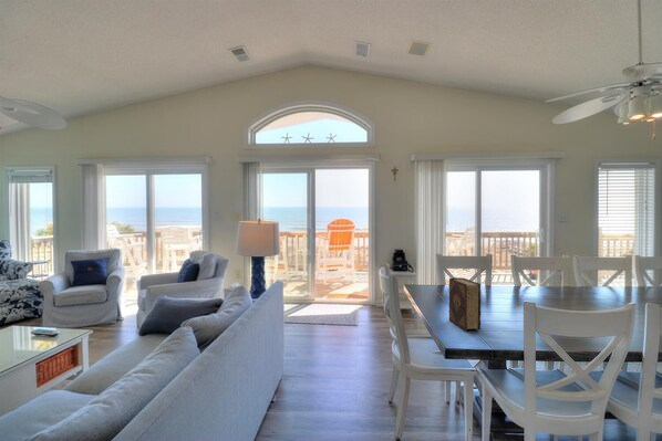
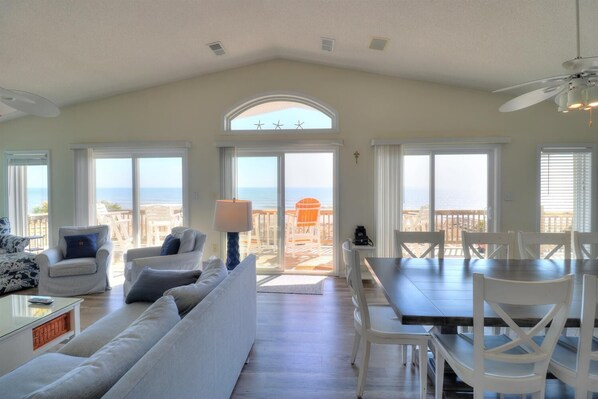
- diary (463, 302)
